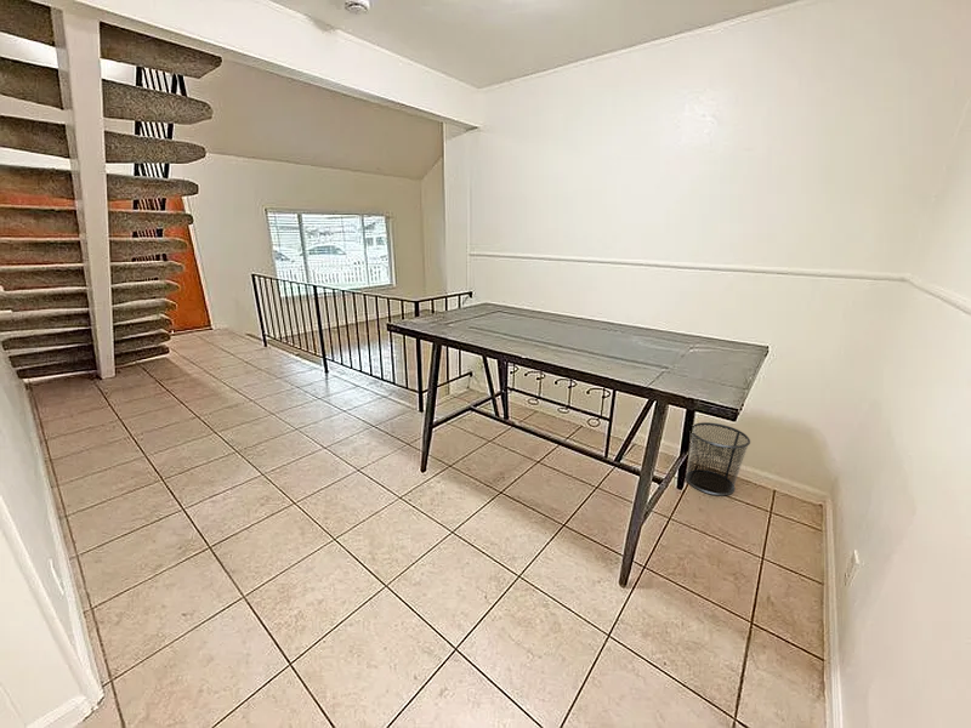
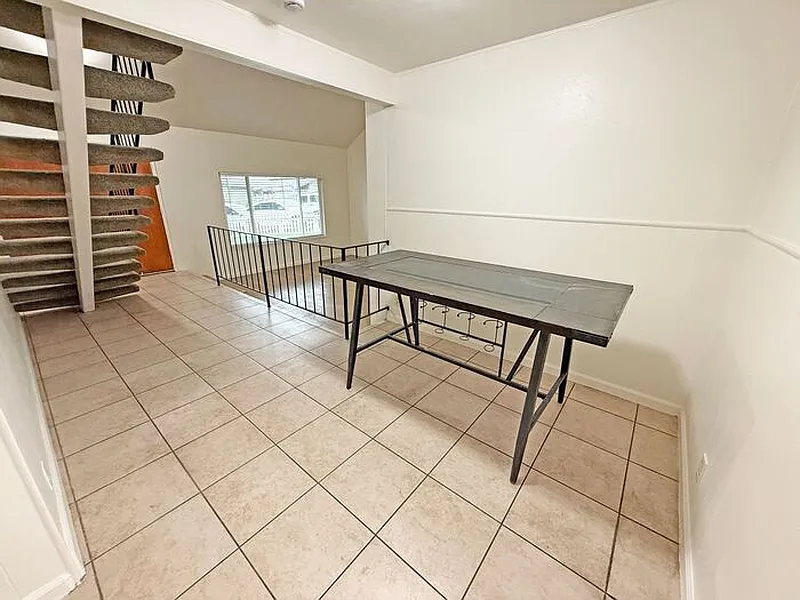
- waste bin (714, 457)
